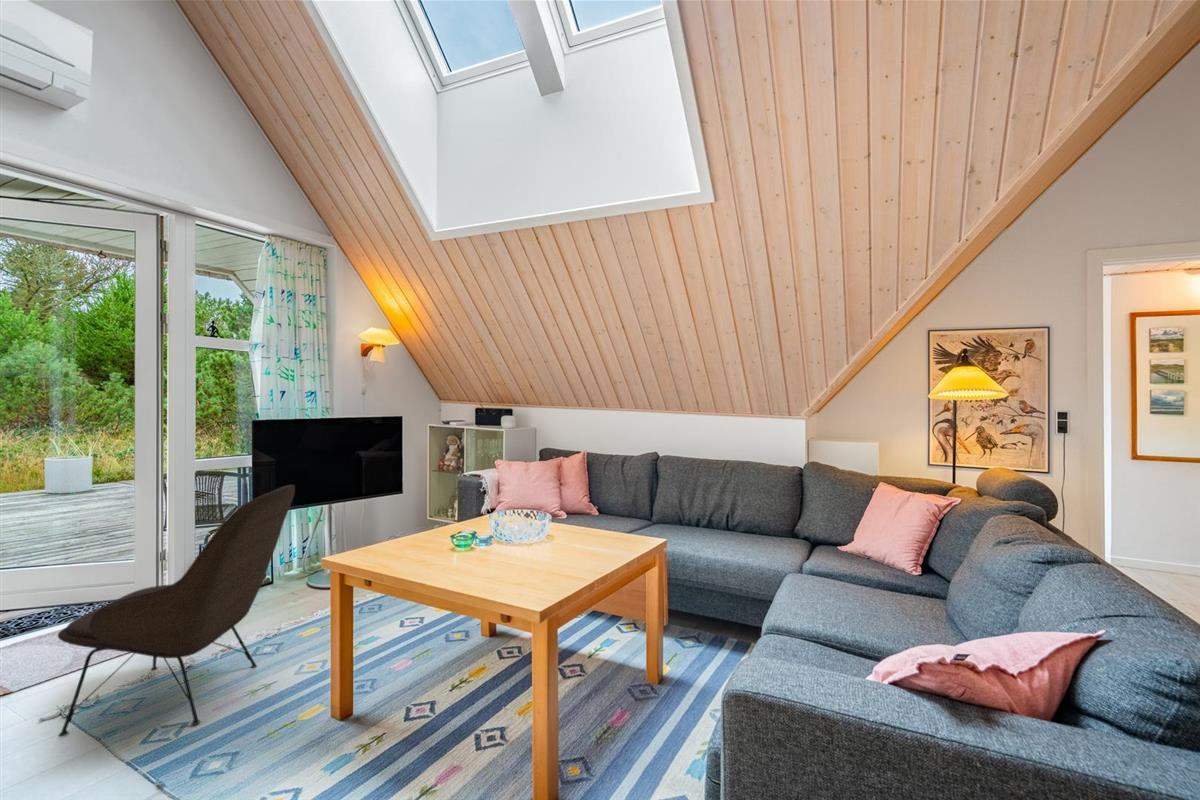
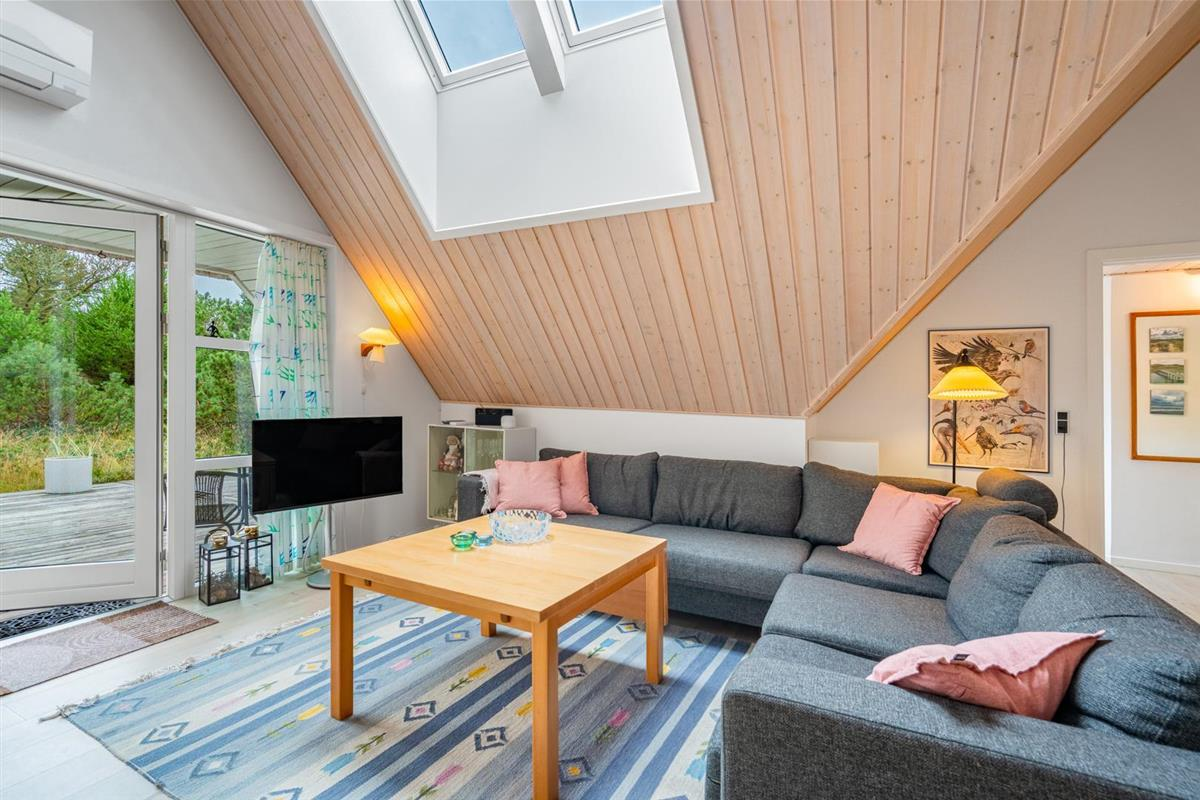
- lounge chair (191, 592)
